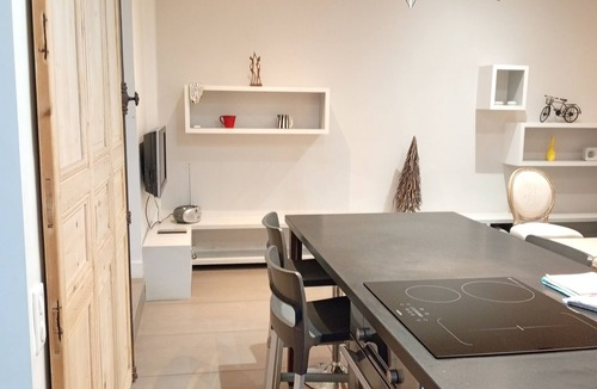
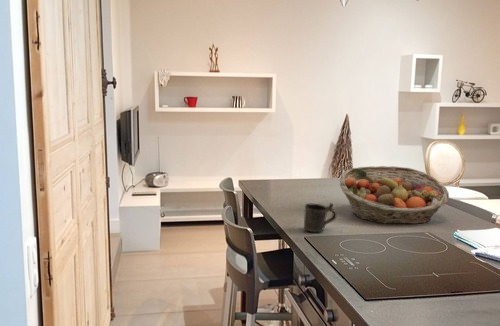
+ fruit basket (391, 193)
+ mug (321, 217)
